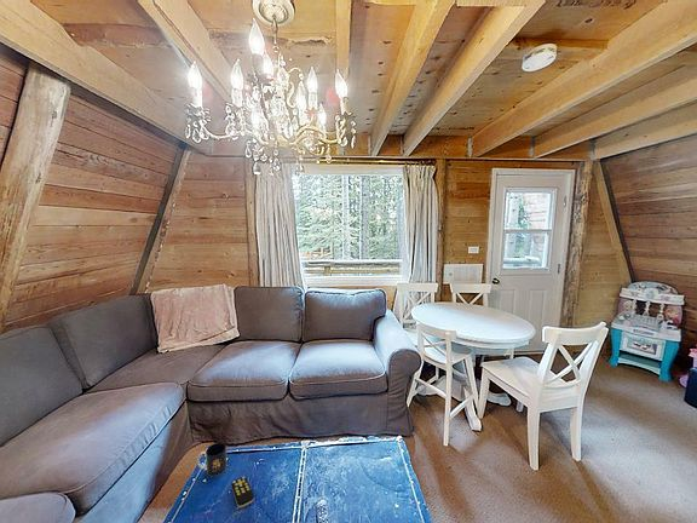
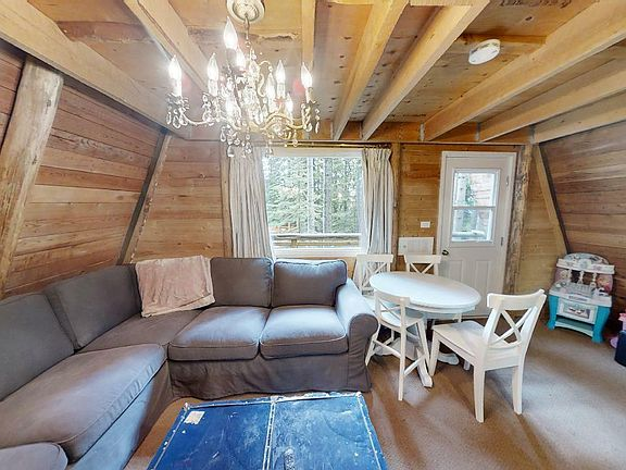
- mug (212, 459)
- remote control (242, 490)
